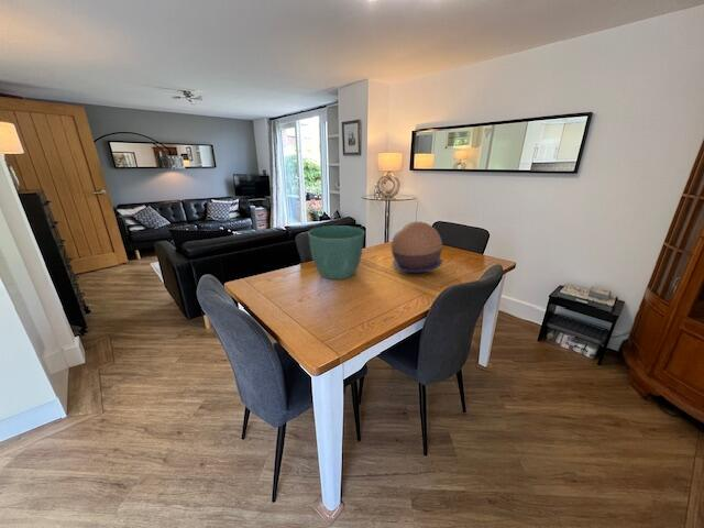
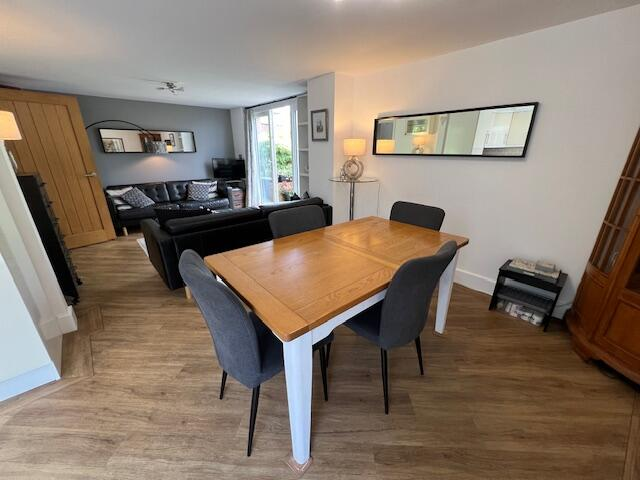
- flower pot (337, 253)
- decorative bowl (417, 246)
